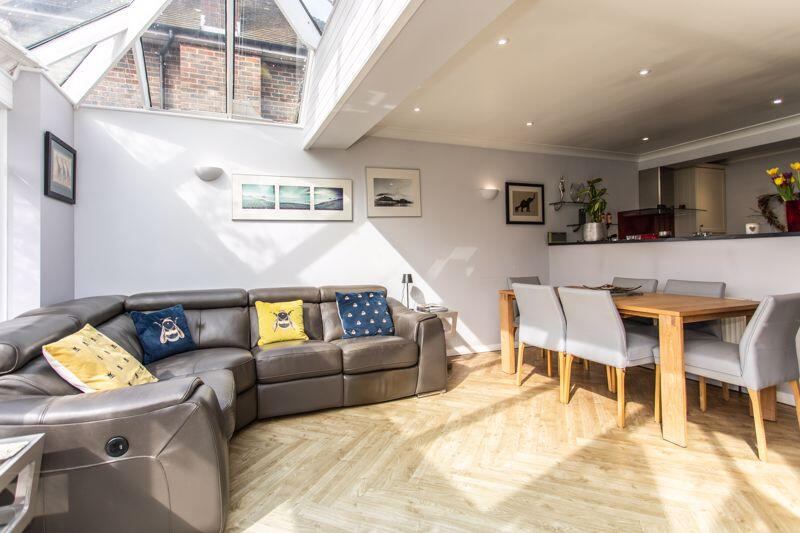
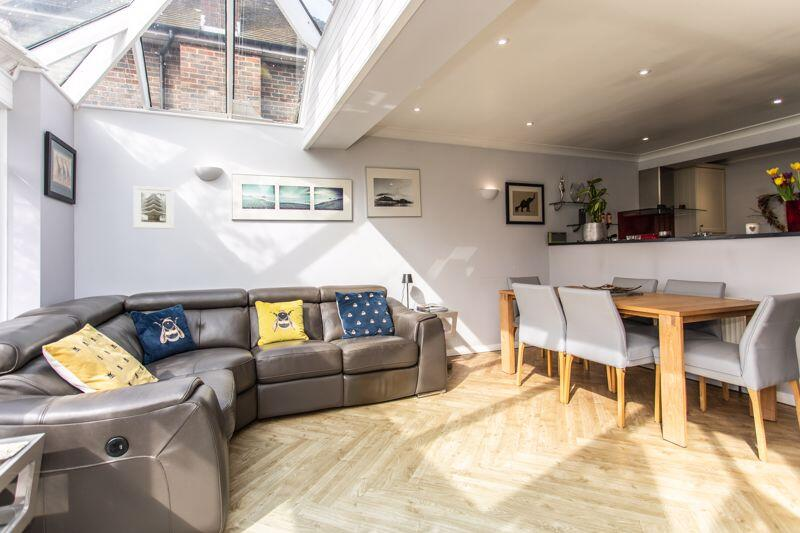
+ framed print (153, 207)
